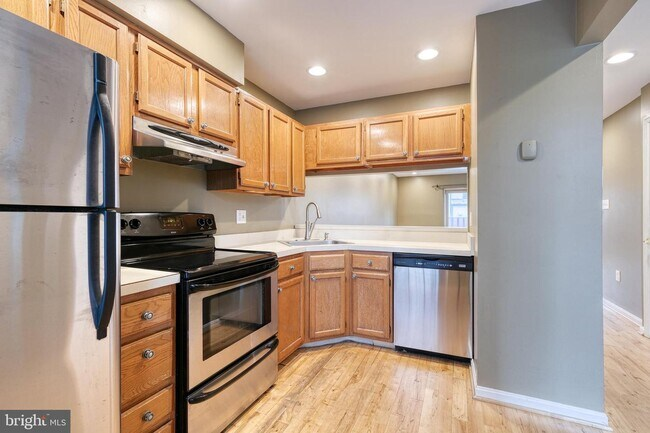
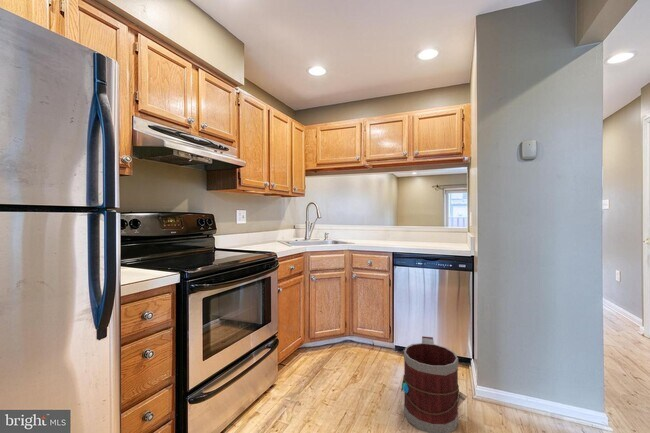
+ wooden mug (433, 377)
